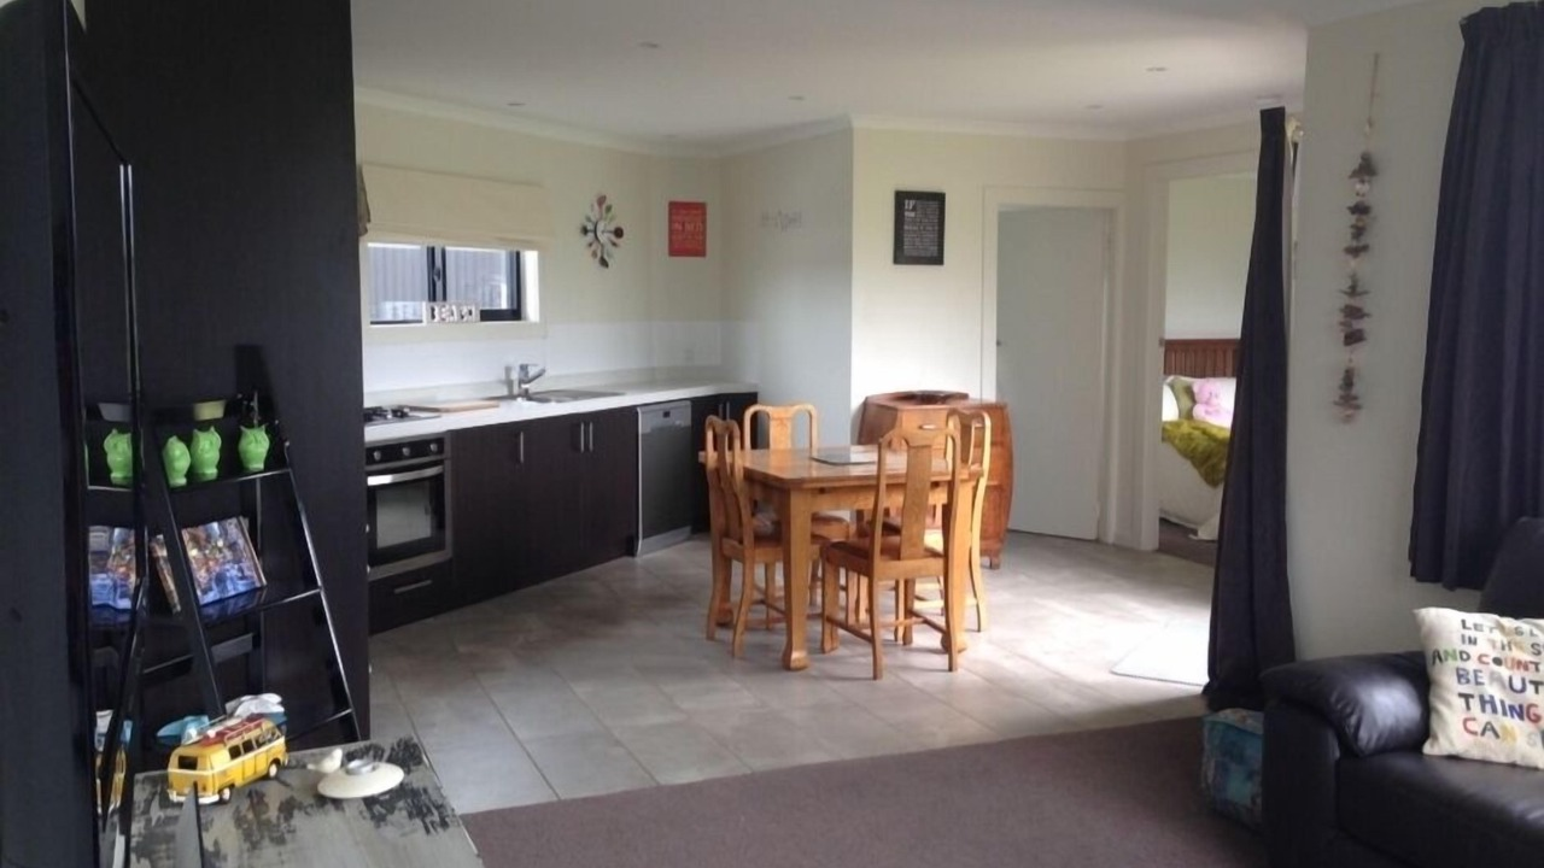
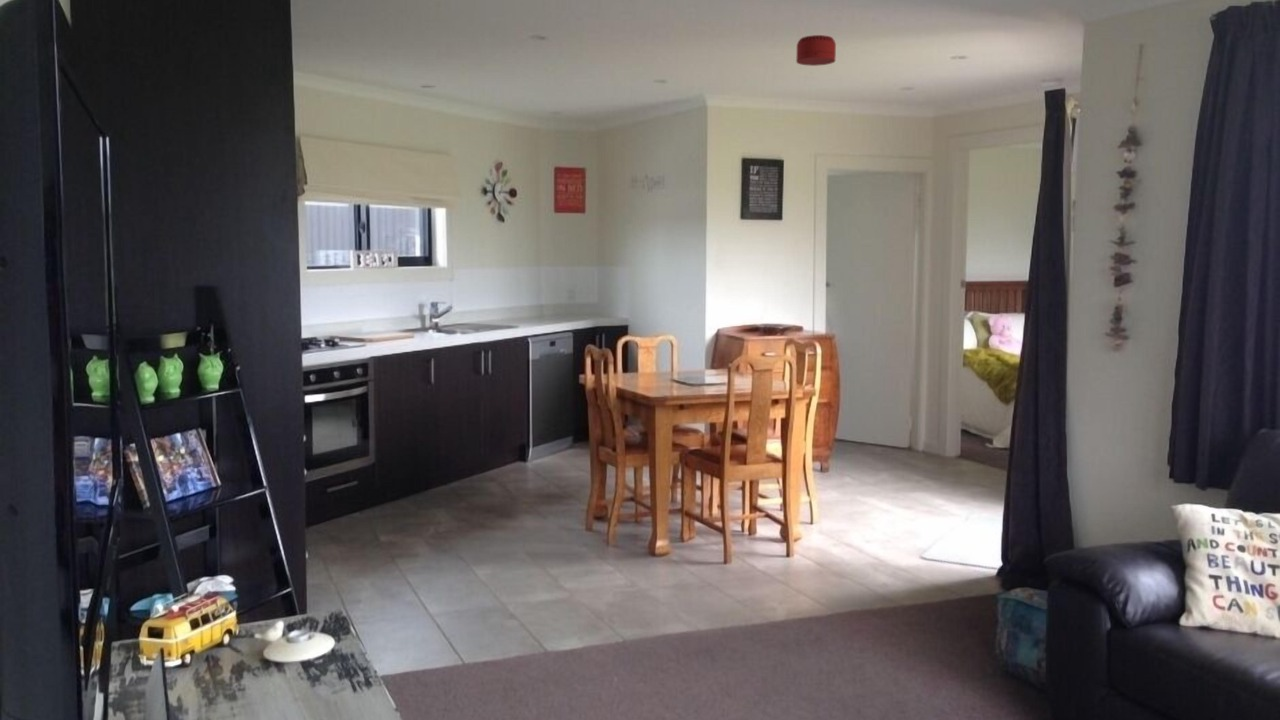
+ smoke detector (816, 50)
